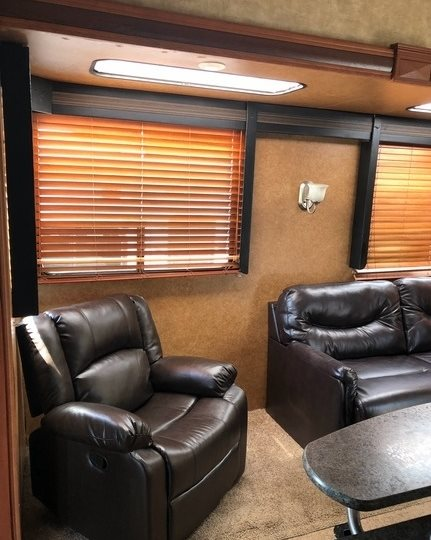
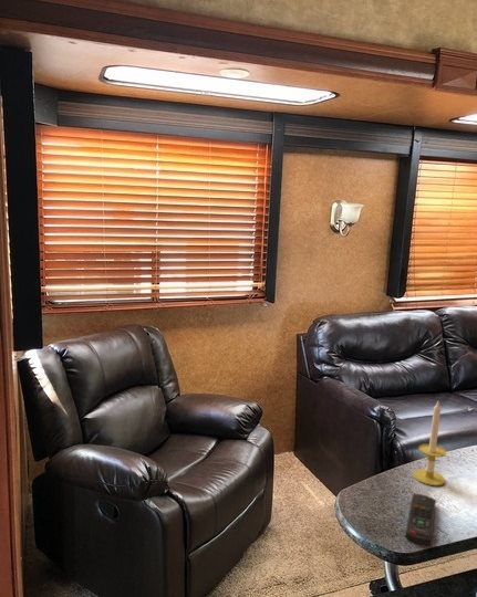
+ candle (433, 439)
+ remote control (421, 516)
